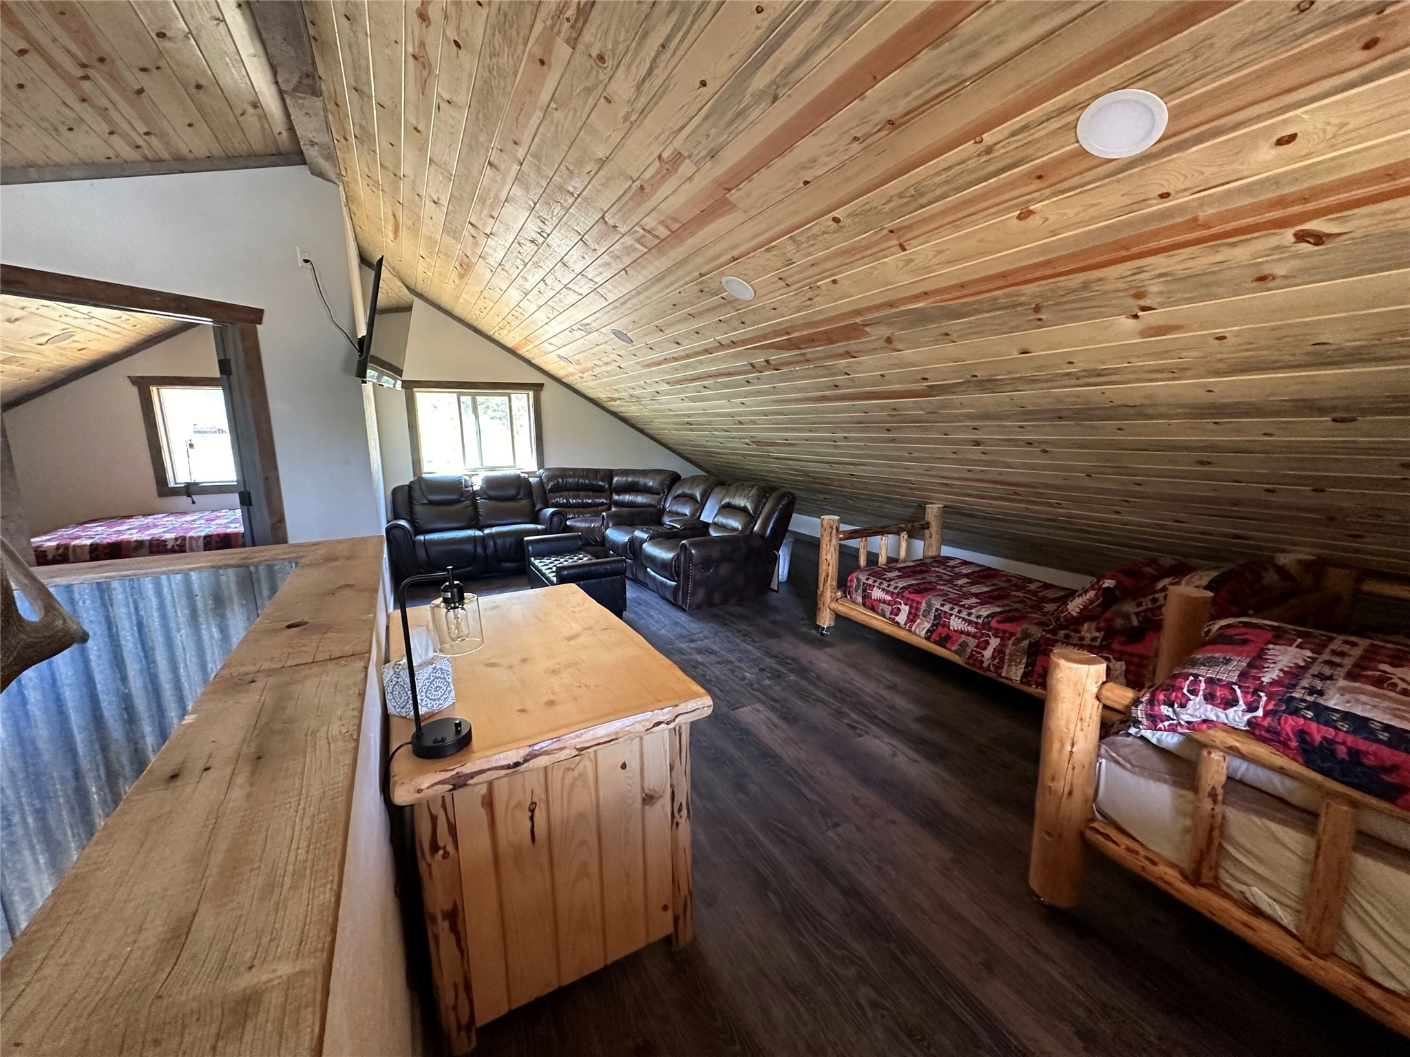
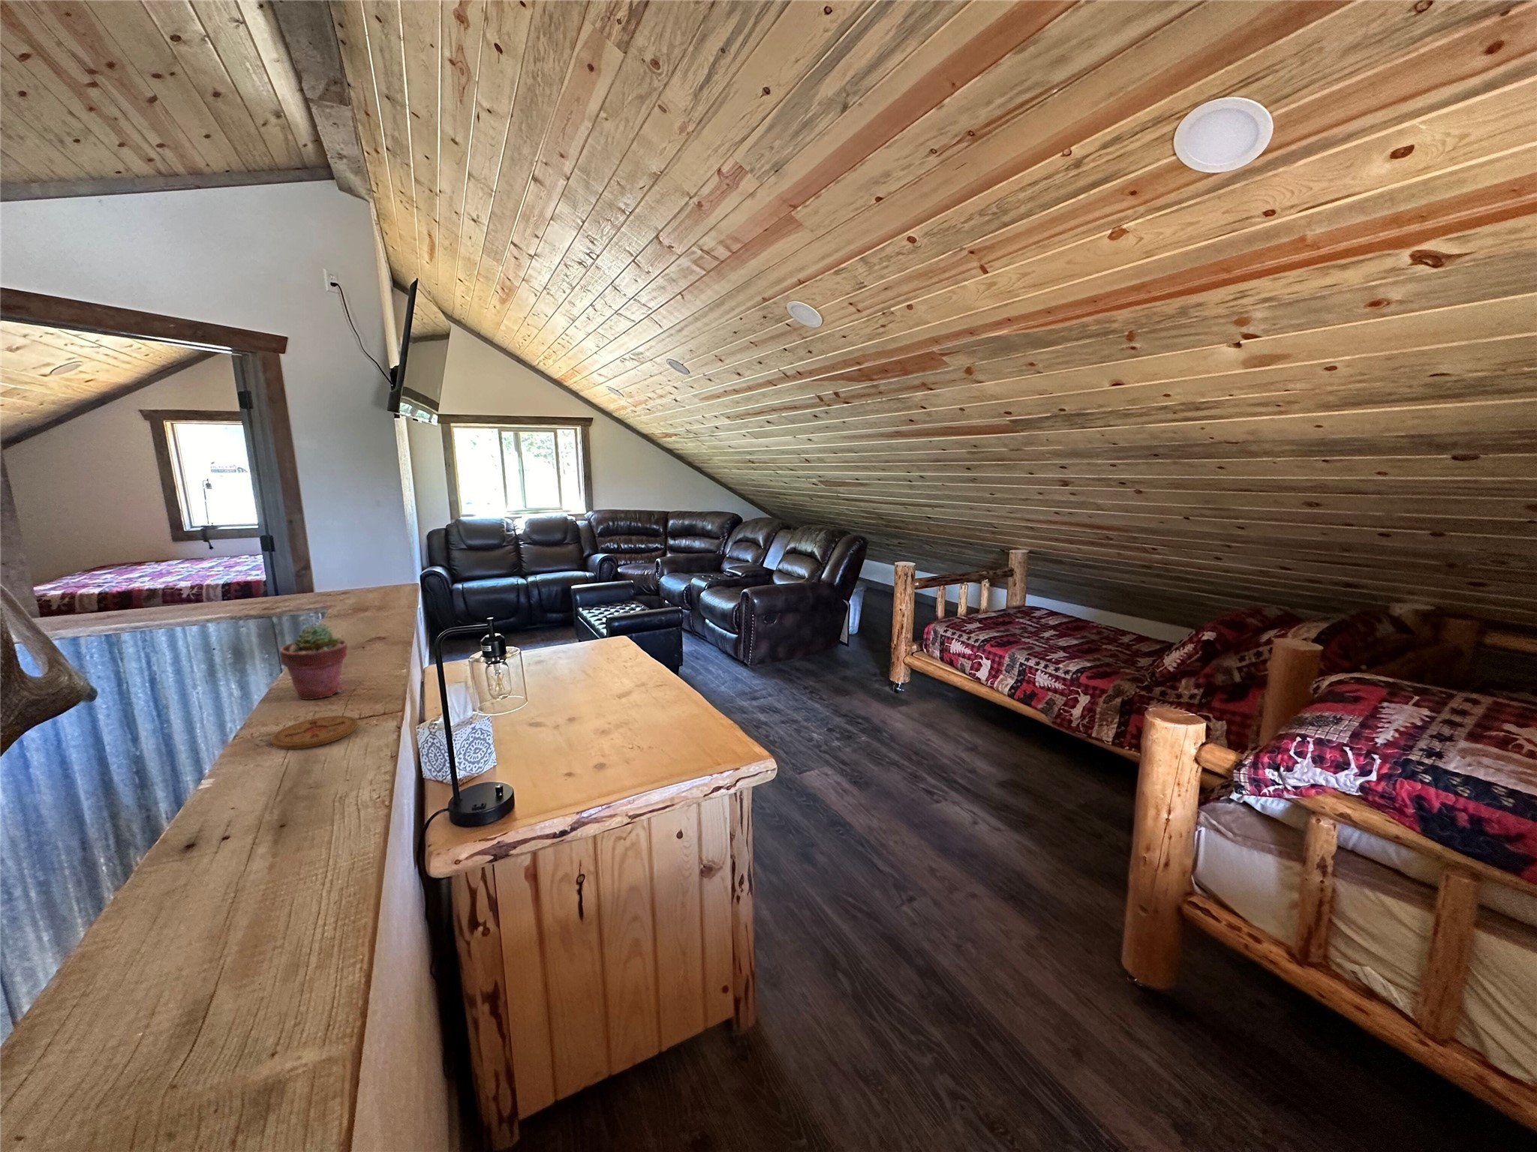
+ potted succulent (315, 659)
+ coaster (316, 731)
